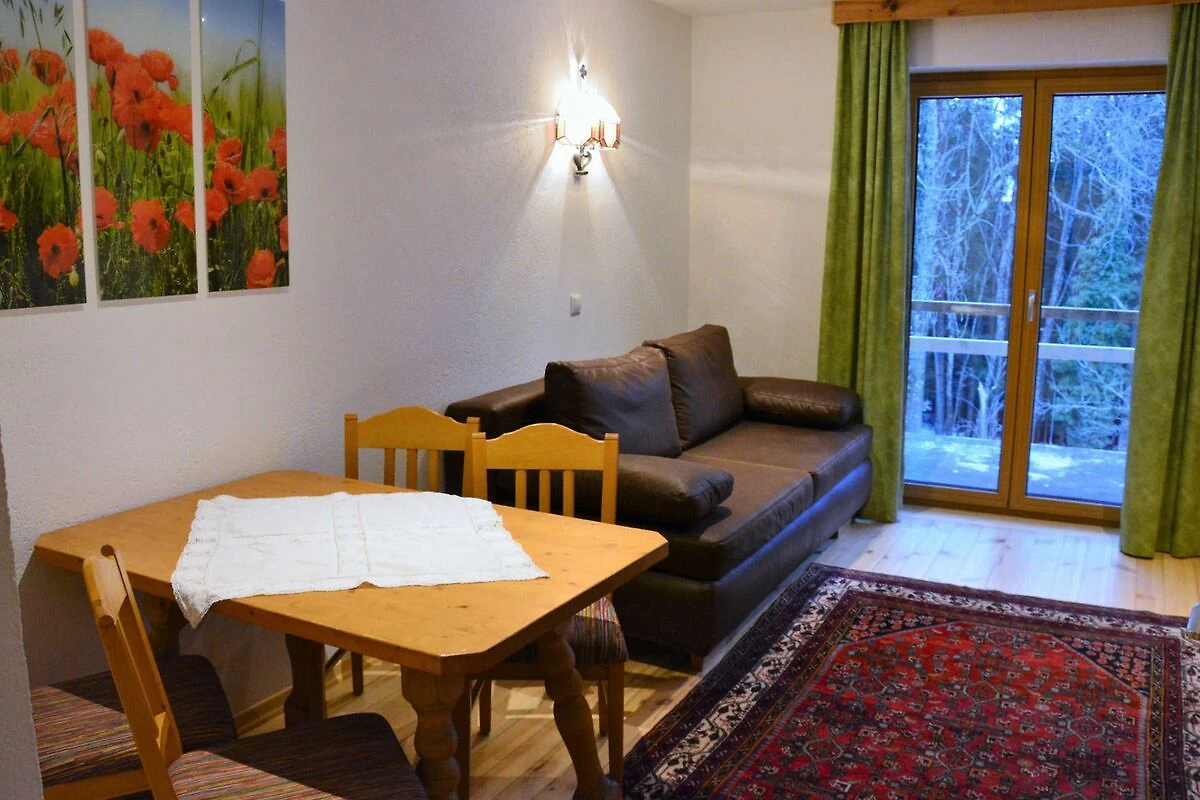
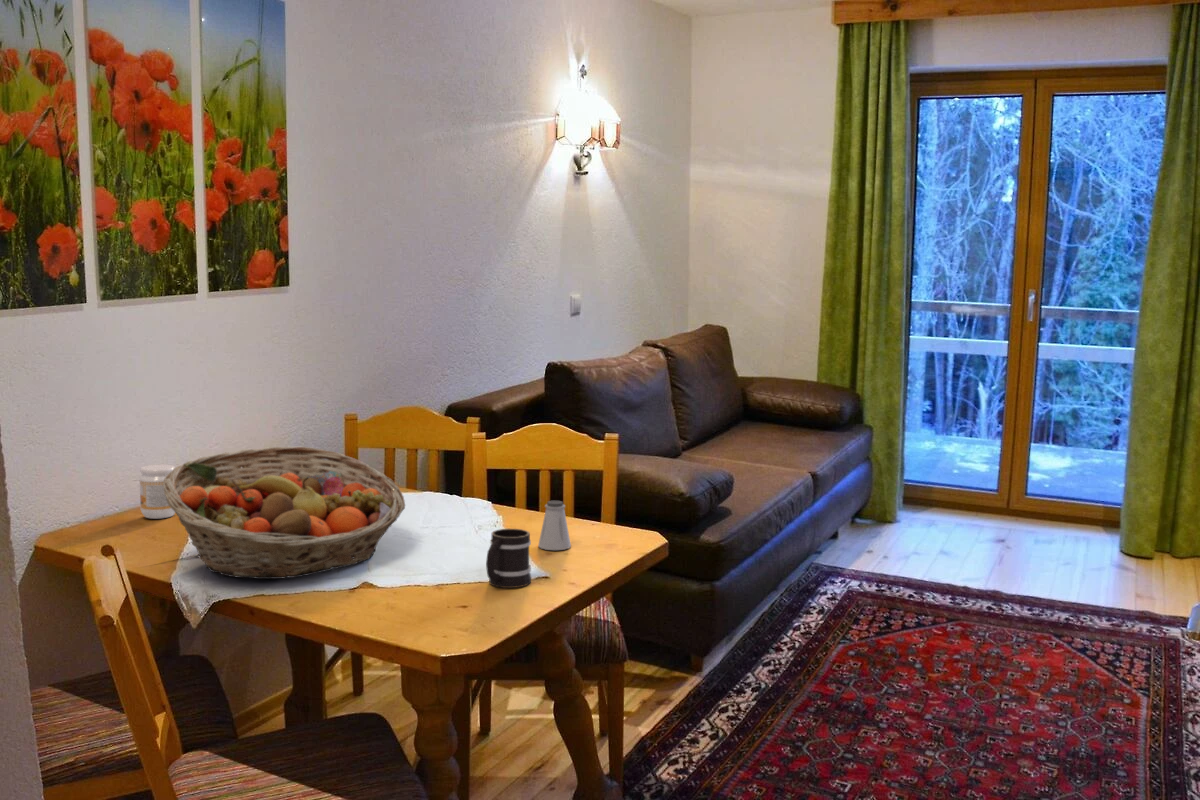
+ mug (505, 559)
+ fruit basket (287, 509)
+ saltshaker (554, 524)
+ jam (158, 491)
